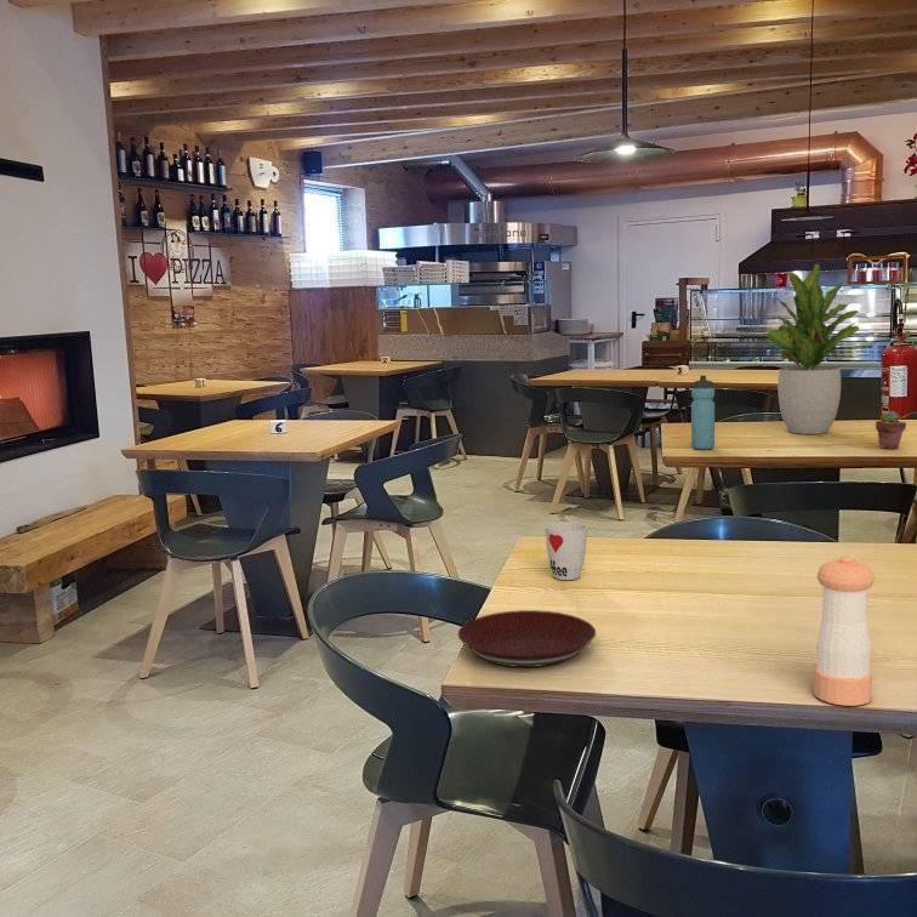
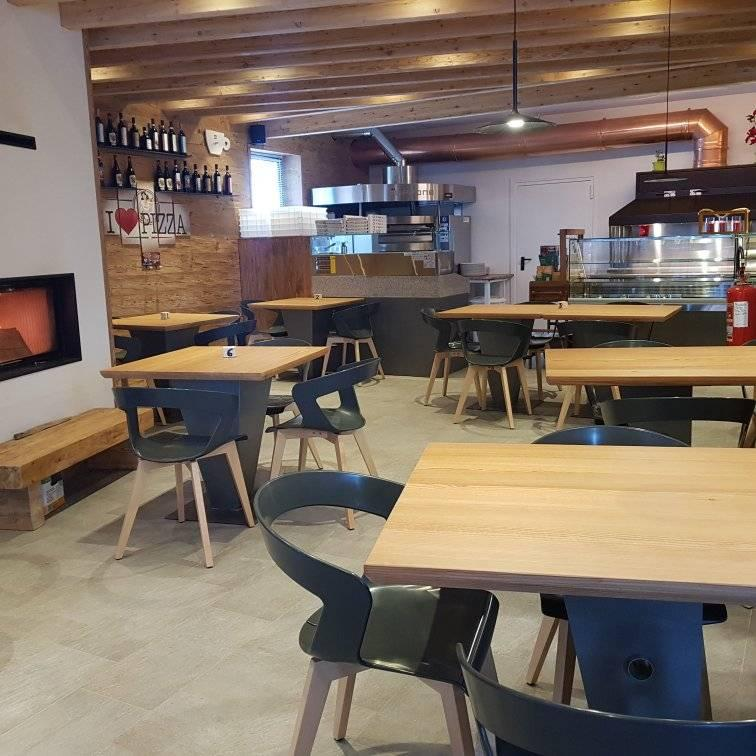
- potted plant (808, 348)
- pepper shaker (843, 626)
- plate (526, 640)
- water bottle (702, 411)
- cup (566, 551)
- potted succulent (890, 428)
